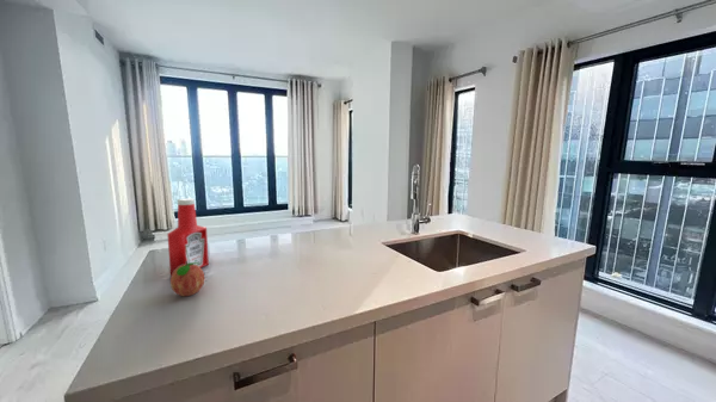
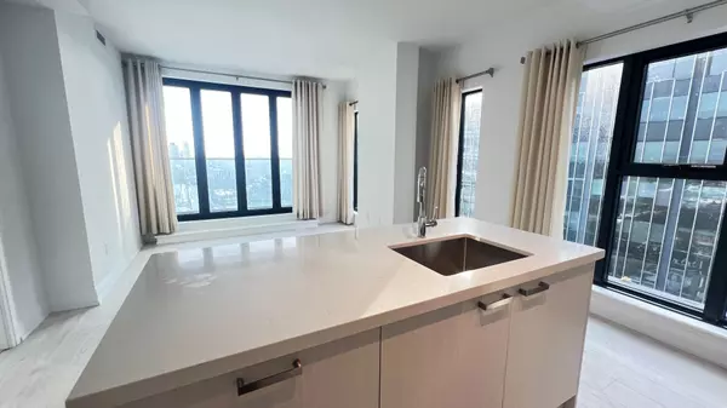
- soap bottle (187, 234)
- fruit (187, 277)
